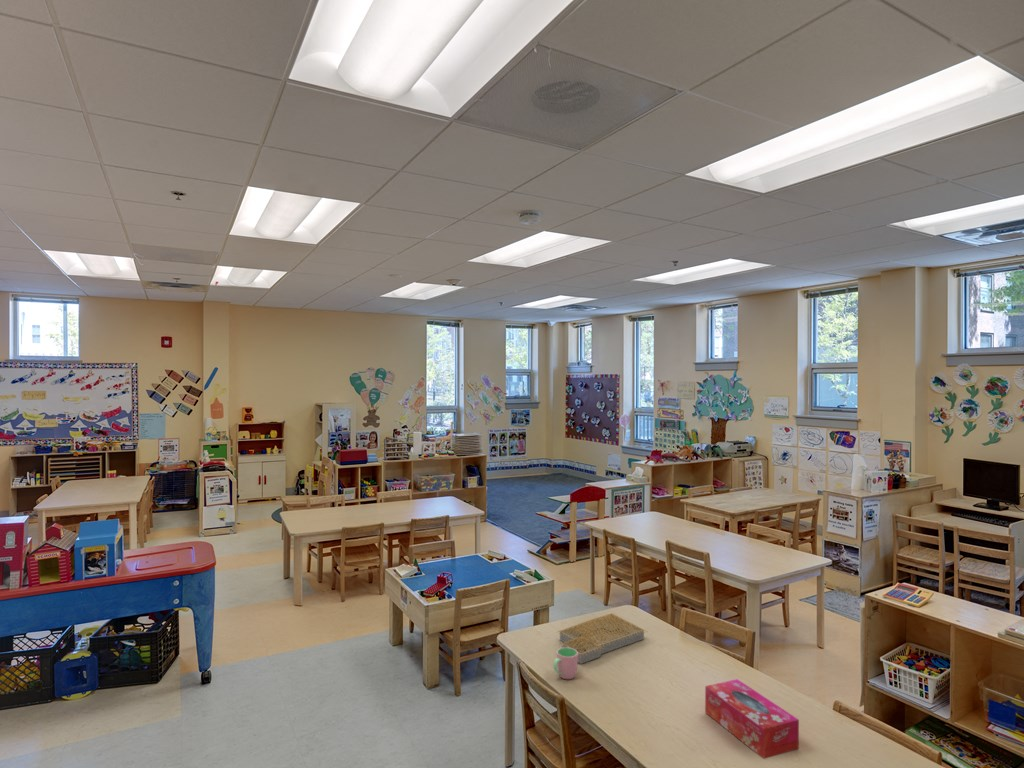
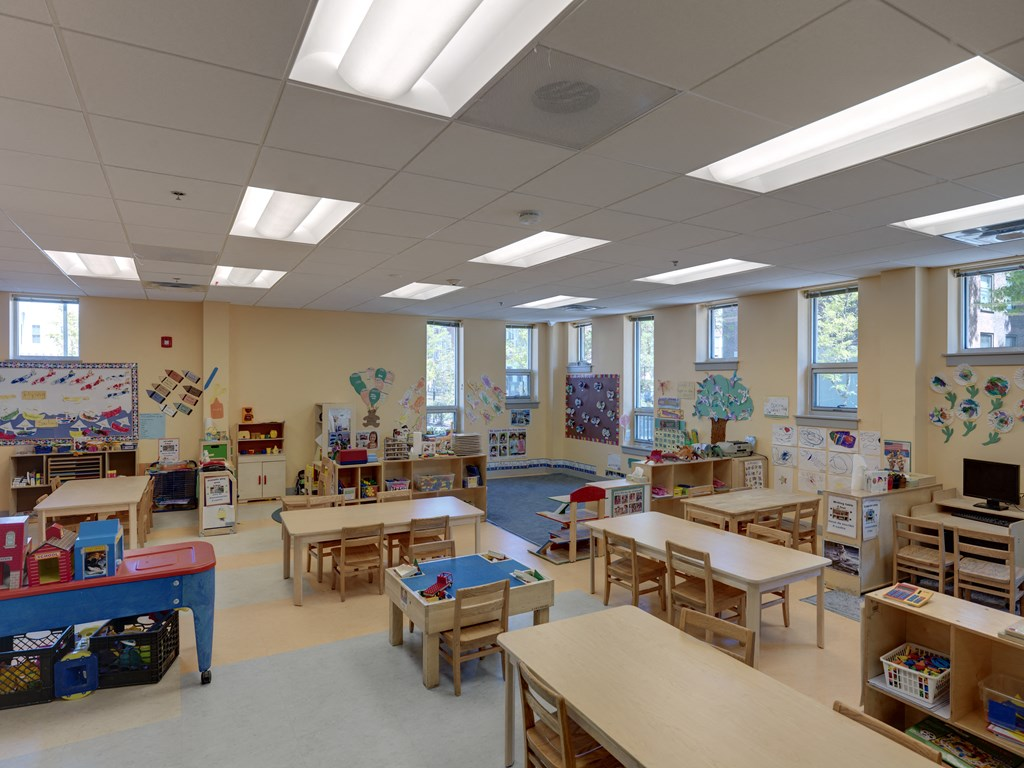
- architectural model (598, 630)
- cup (564, 664)
- tissue box (749, 715)
